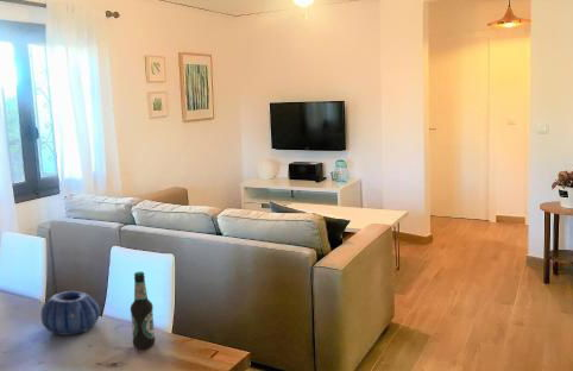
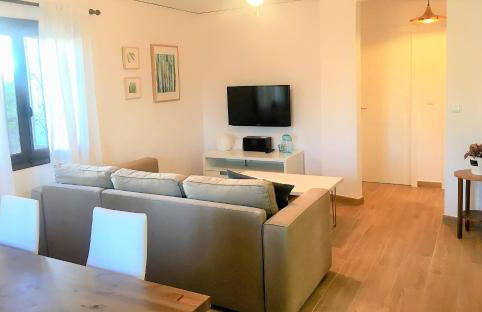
- decorative bowl (70, 312)
- bottle (141, 309)
